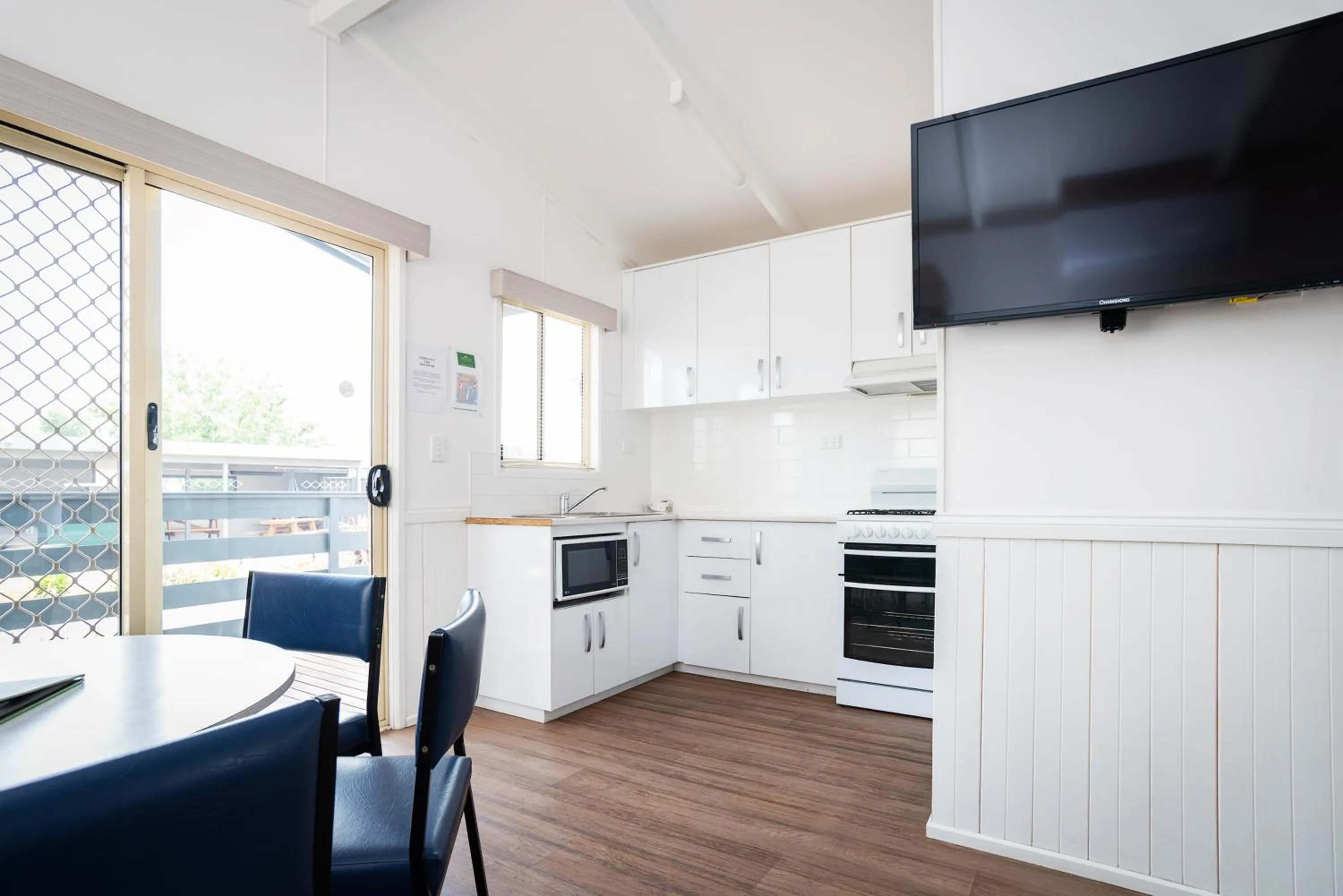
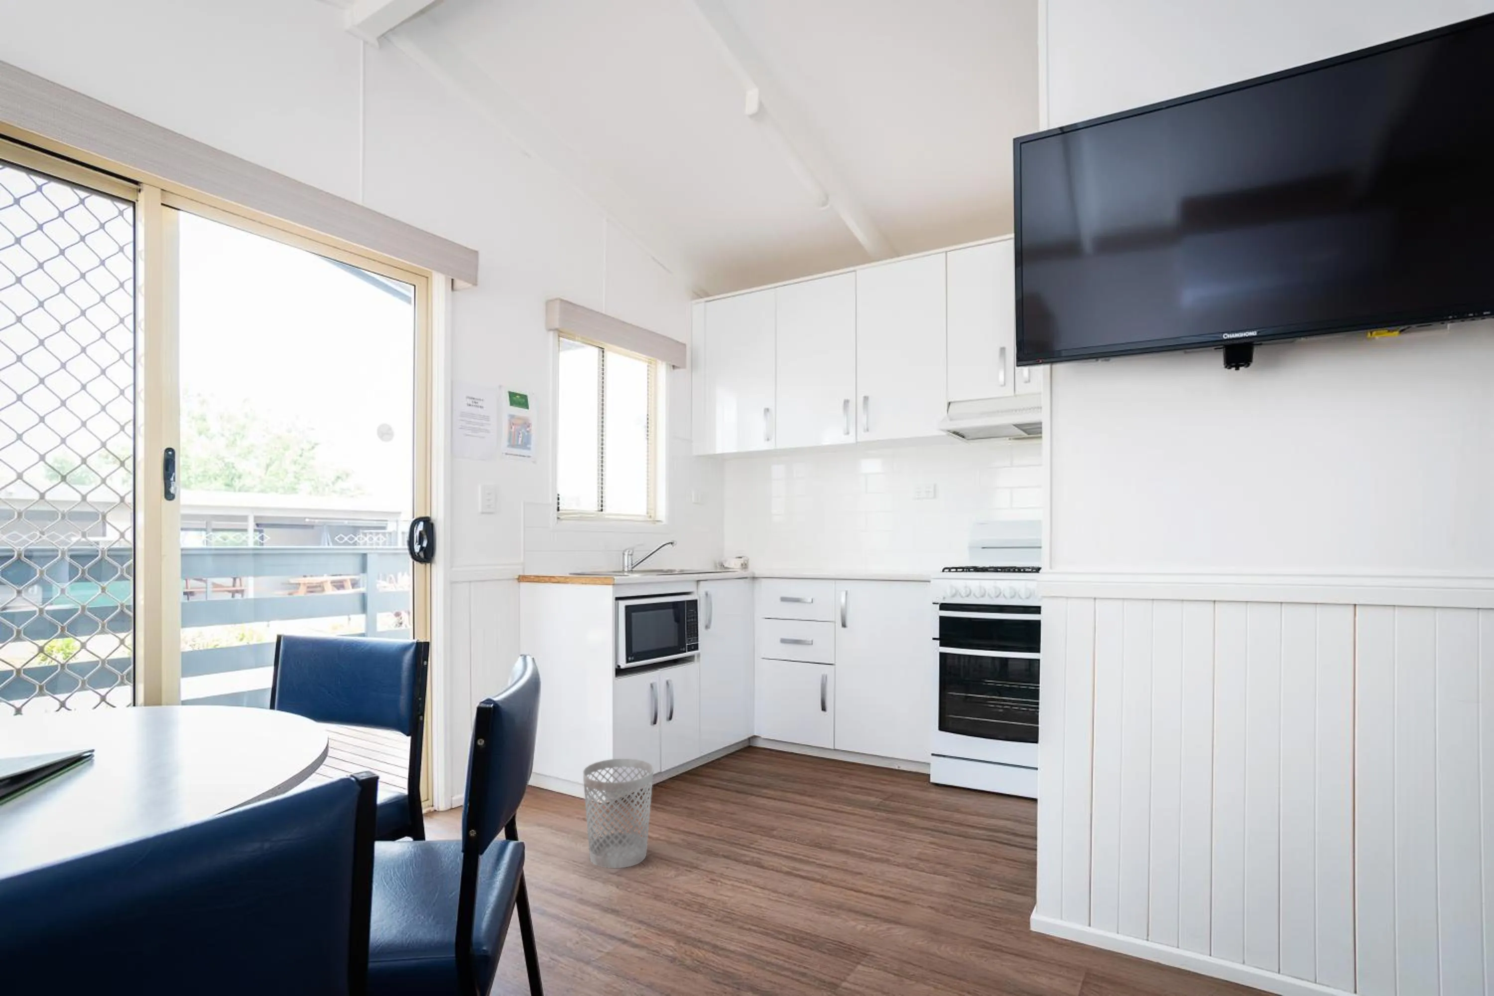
+ wastebasket (619, 813)
